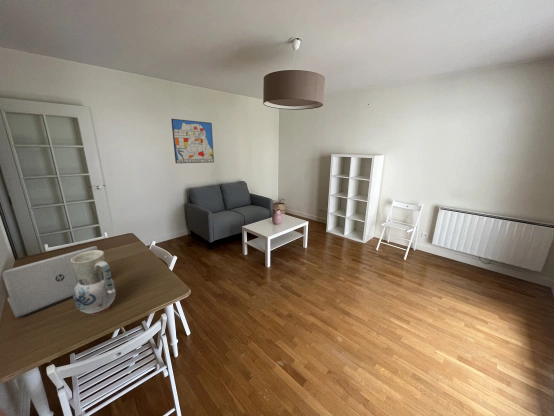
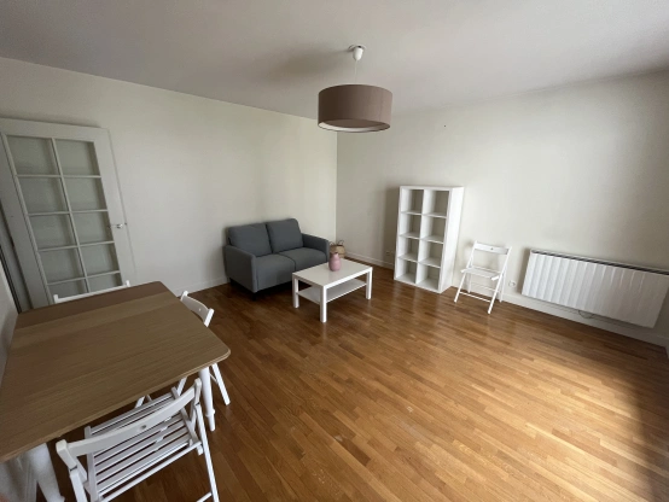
- laptop (54, 272)
- wall art (194, 142)
- vase (93, 283)
